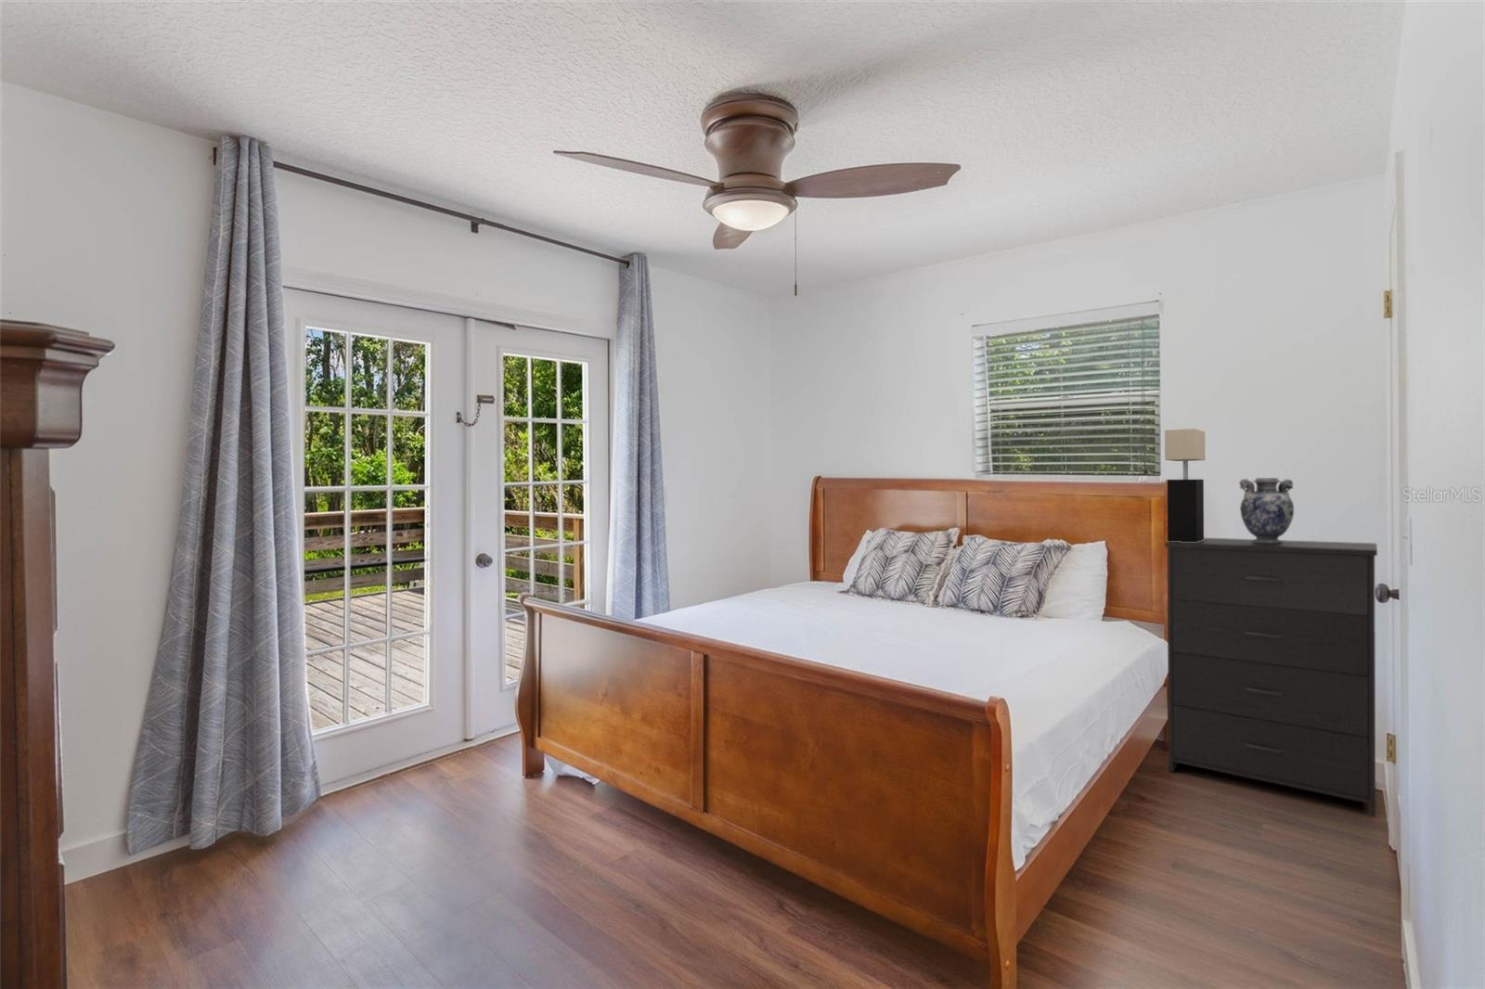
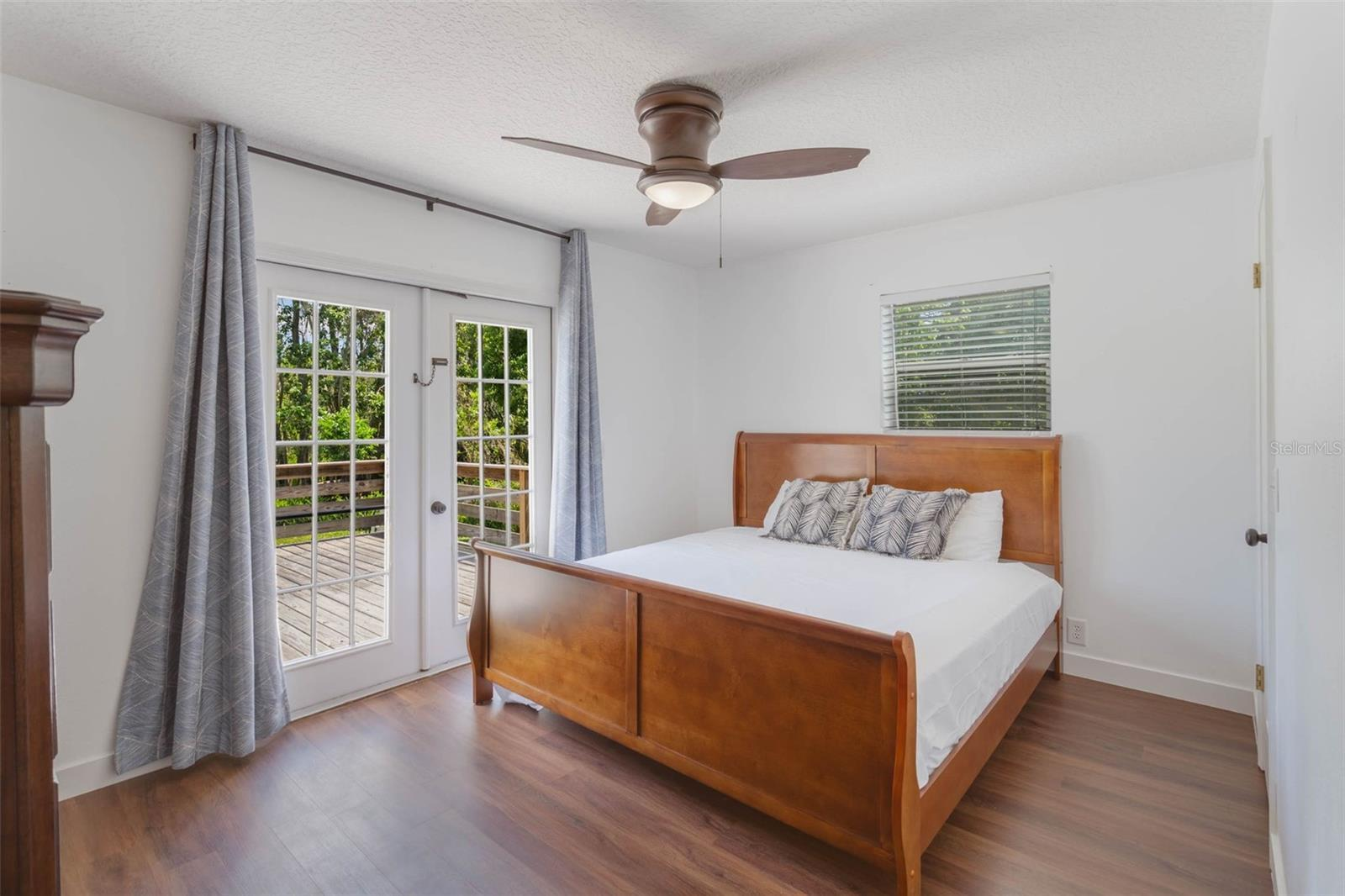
- dresser (1267, 660)
- decorative vase (1266, 509)
- table lamp (1185, 485)
